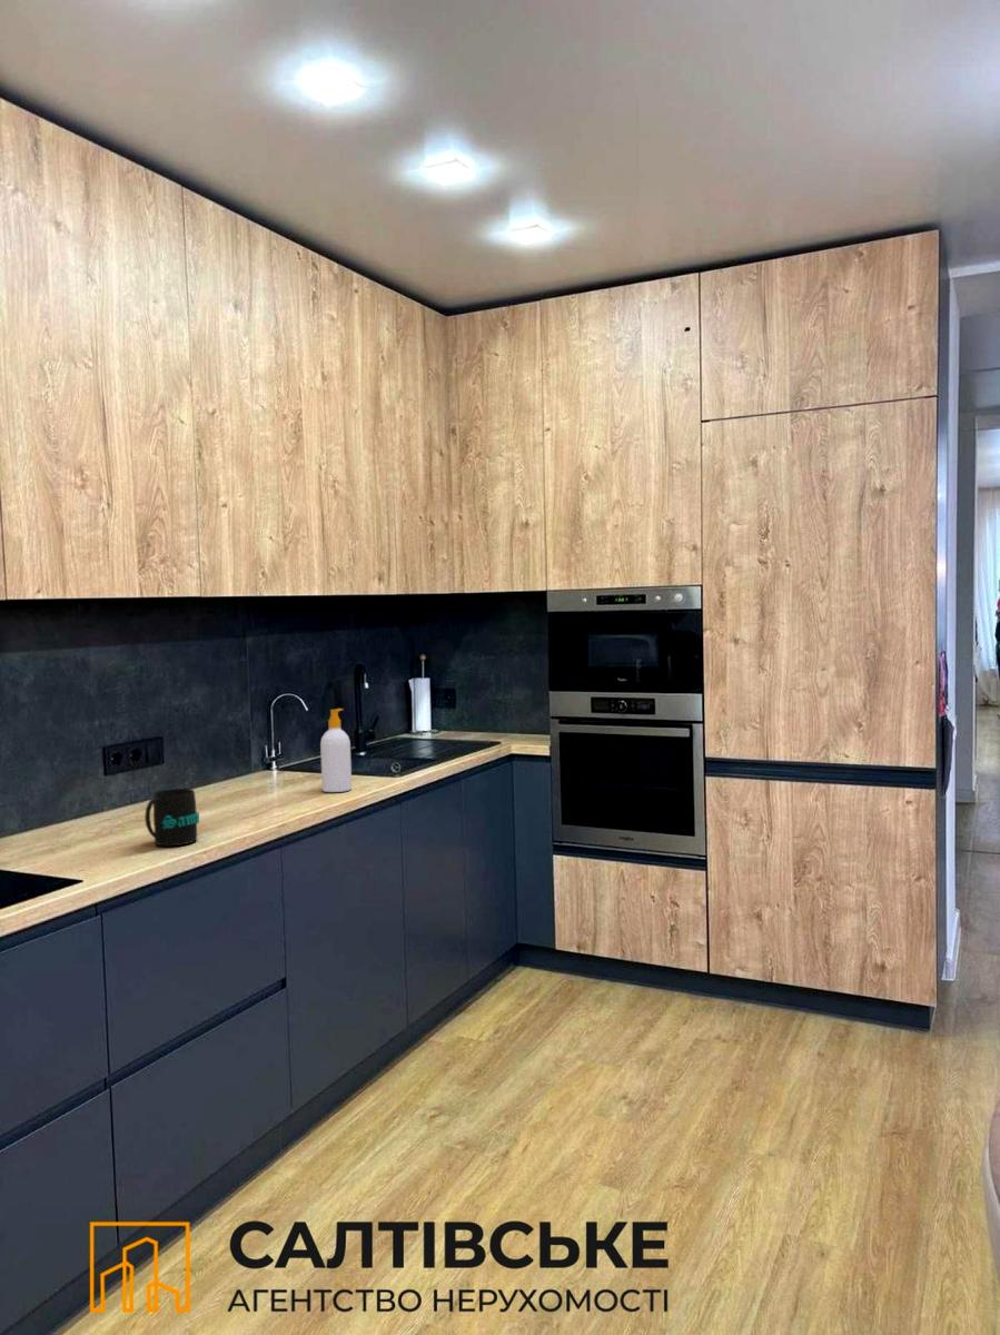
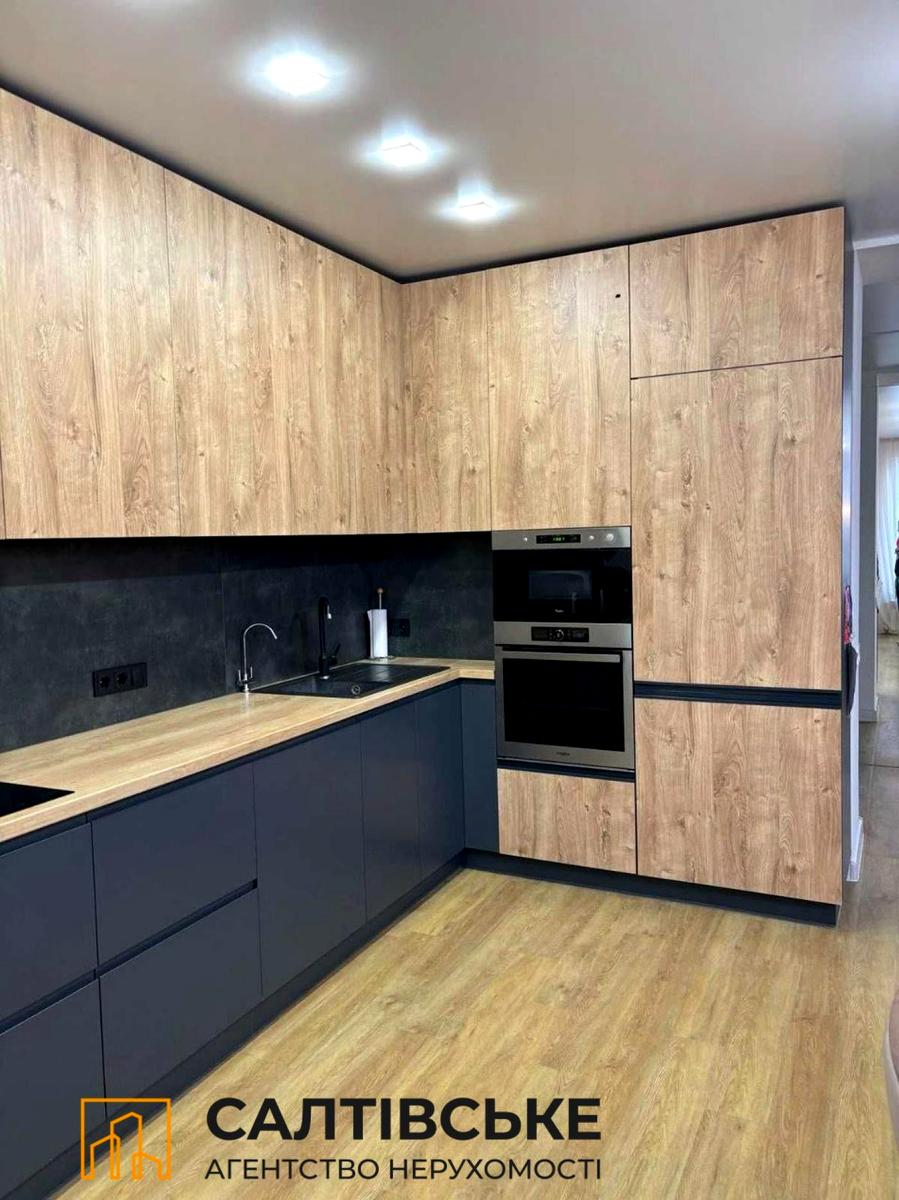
- mug (169, 819)
- soap bottle (336, 749)
